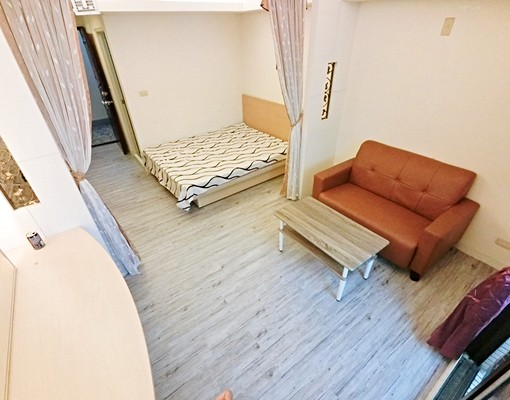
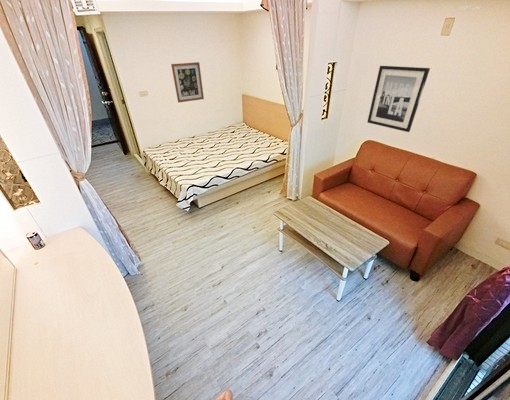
+ wall art (188, 82)
+ wall art (394, 98)
